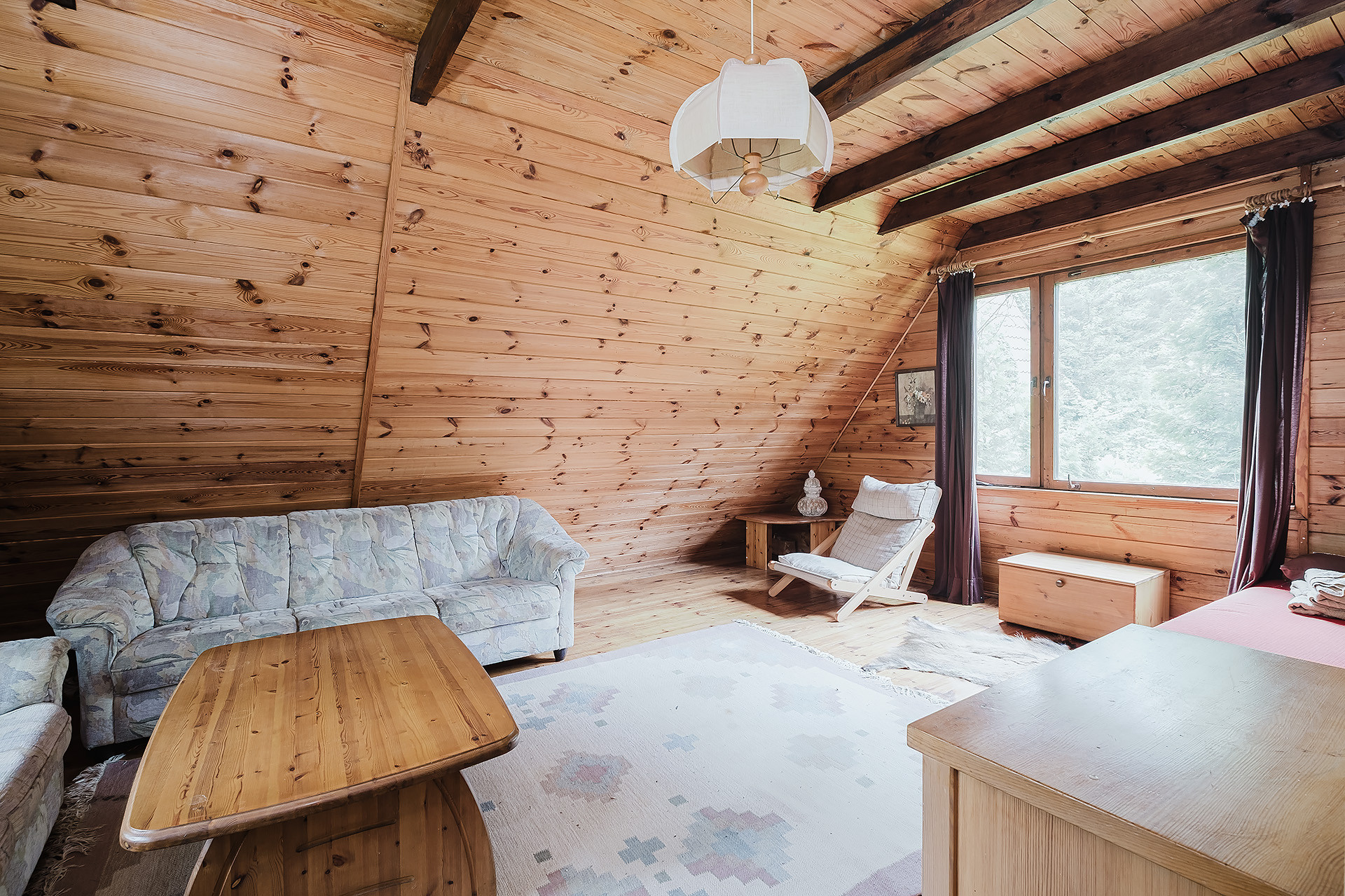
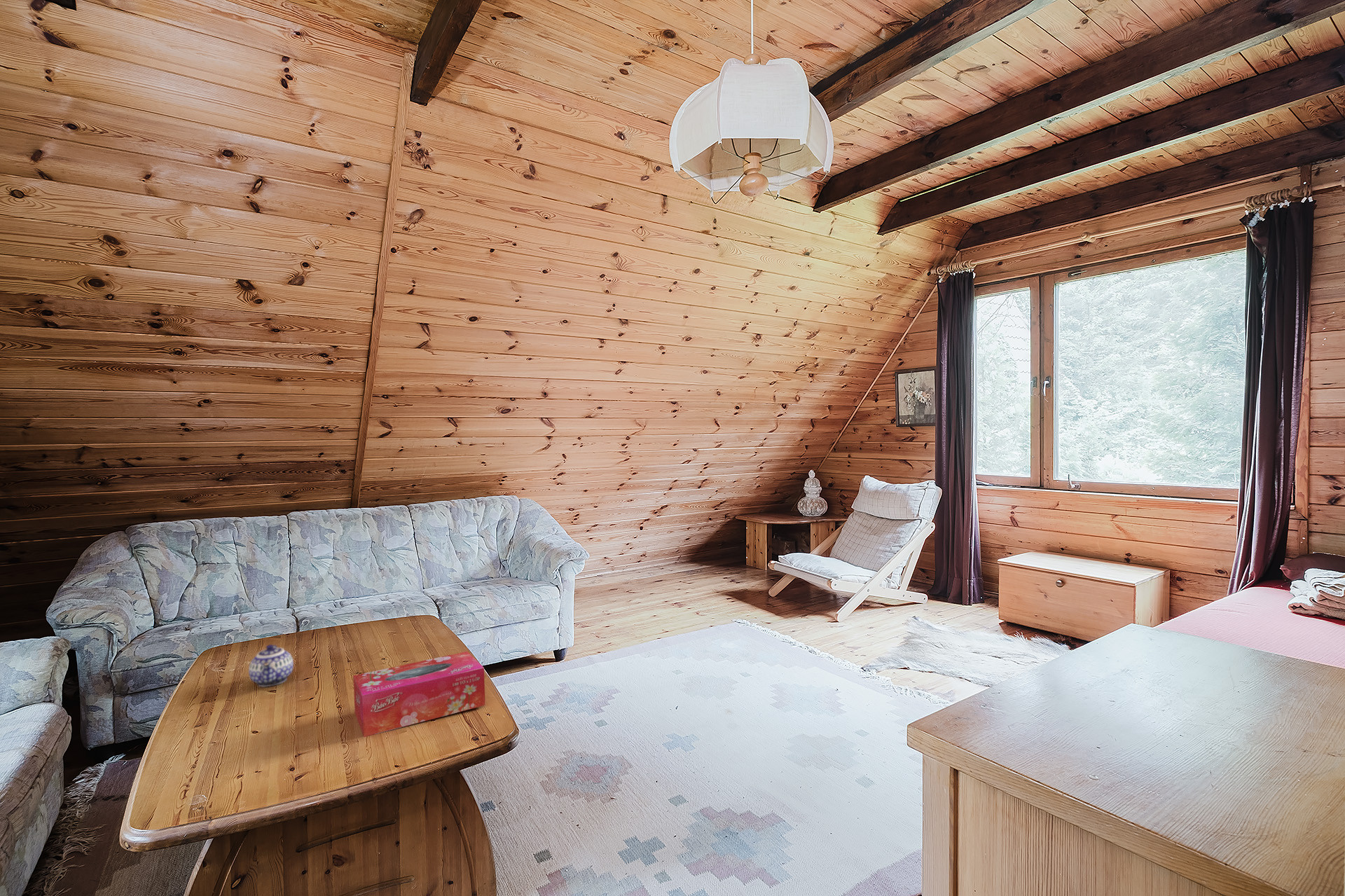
+ tissue box (420, 690)
+ teapot (271, 663)
